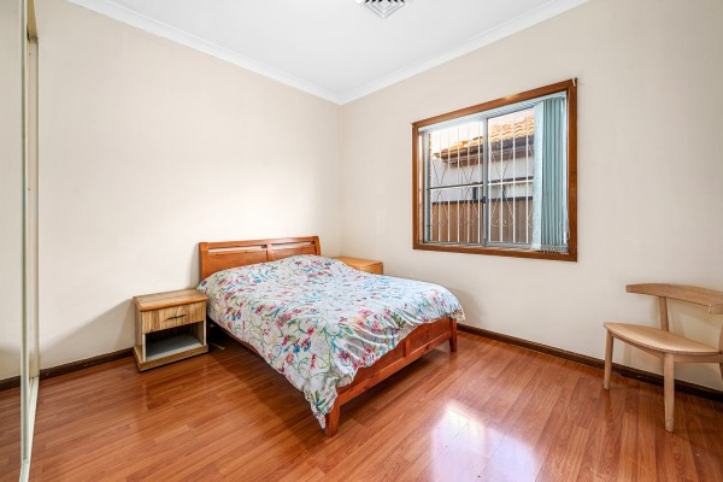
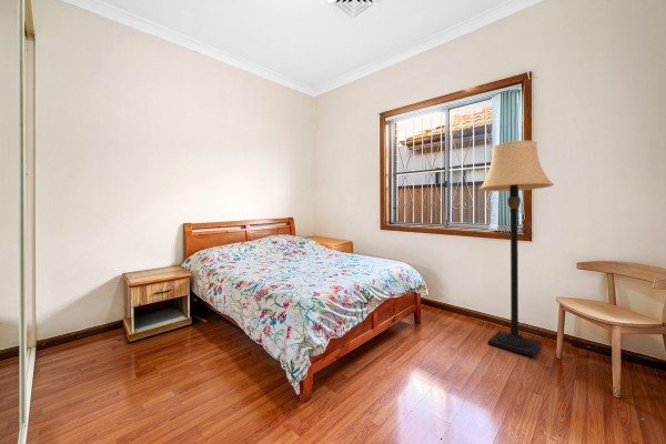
+ lamp (514, 244)
